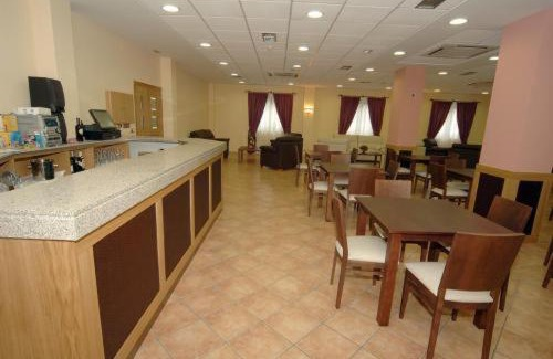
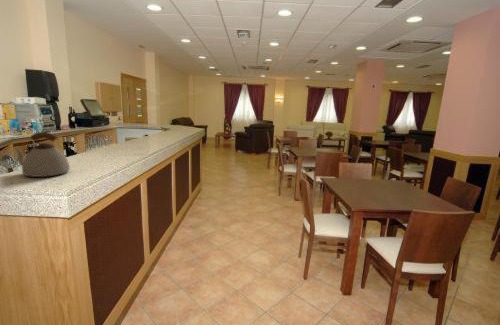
+ kettle (39, 152)
